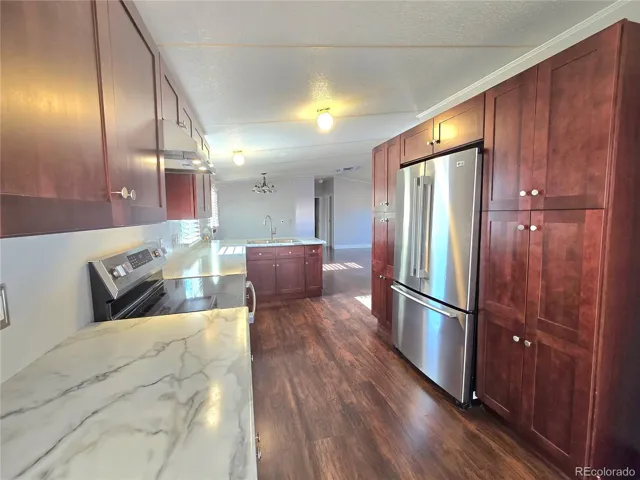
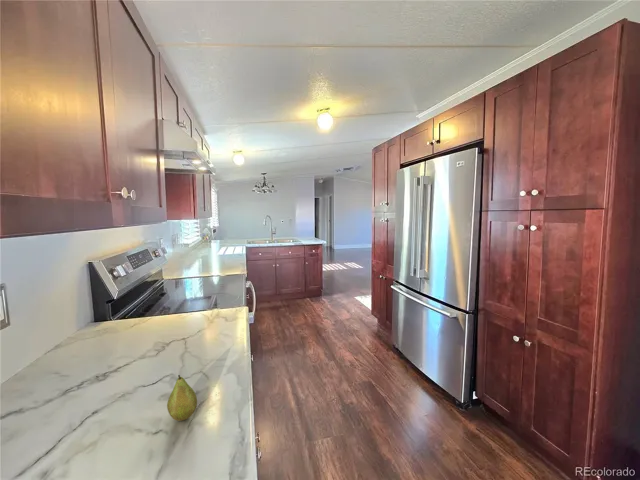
+ fruit (182, 393)
